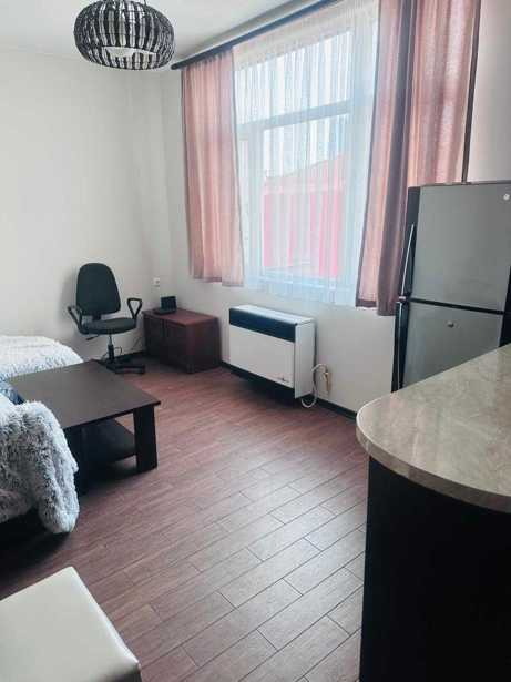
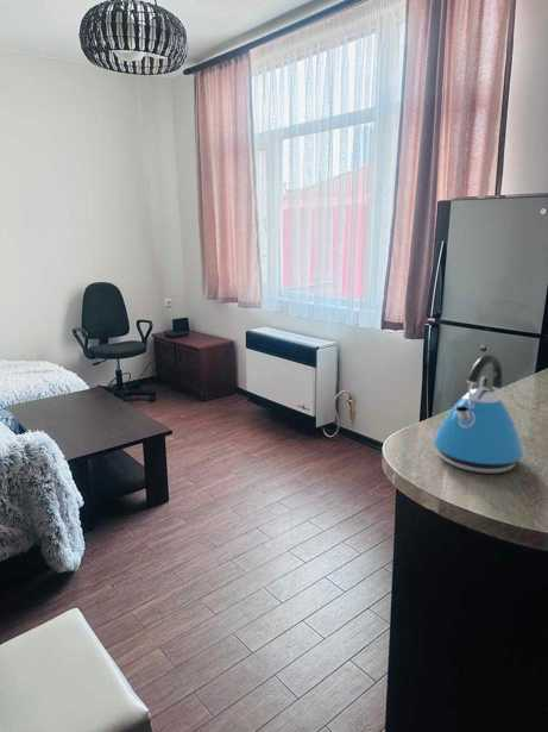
+ kettle (483, 406)
